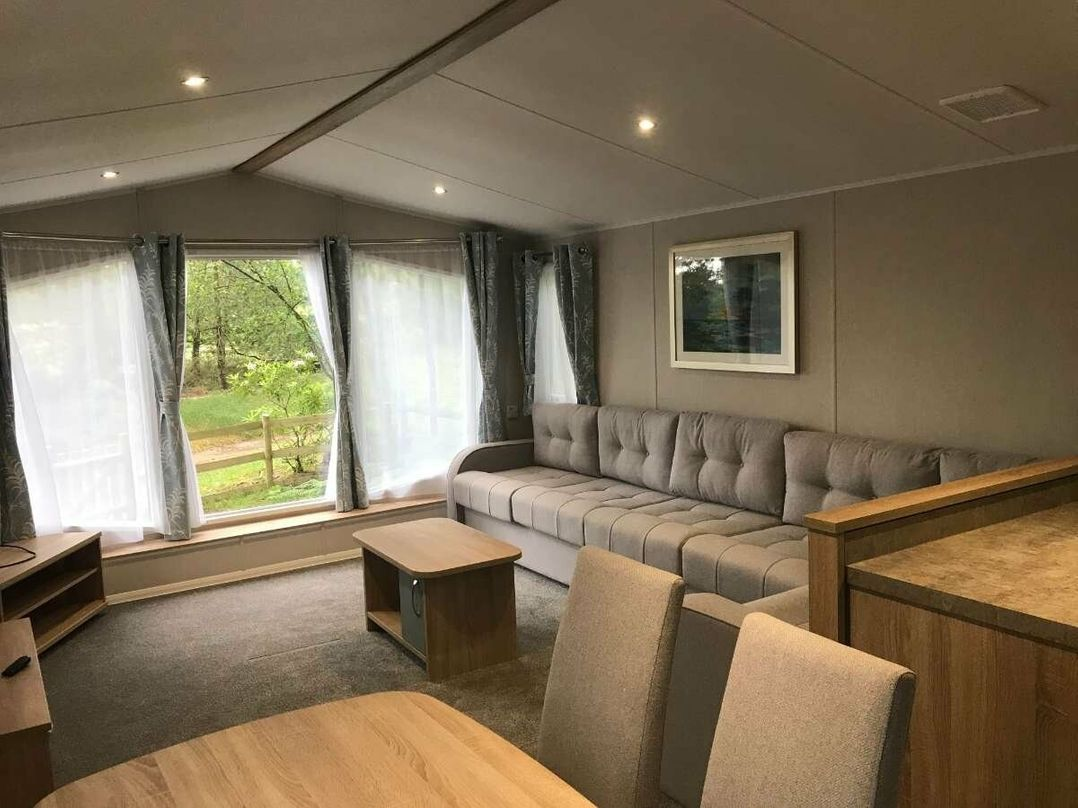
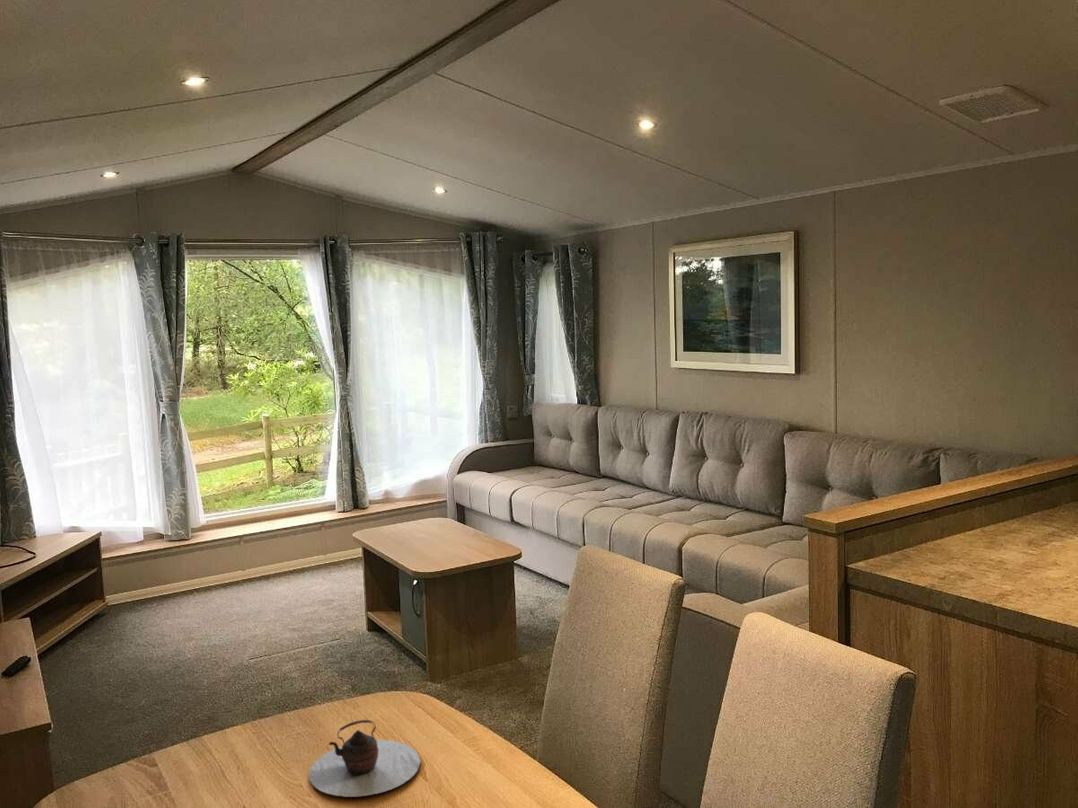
+ teapot (363, 742)
